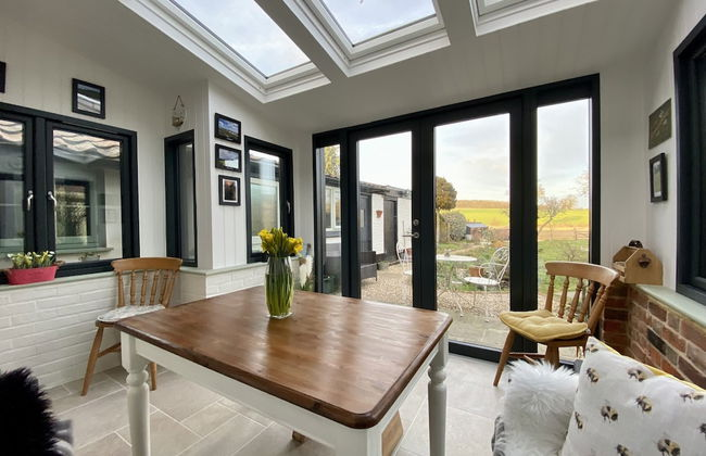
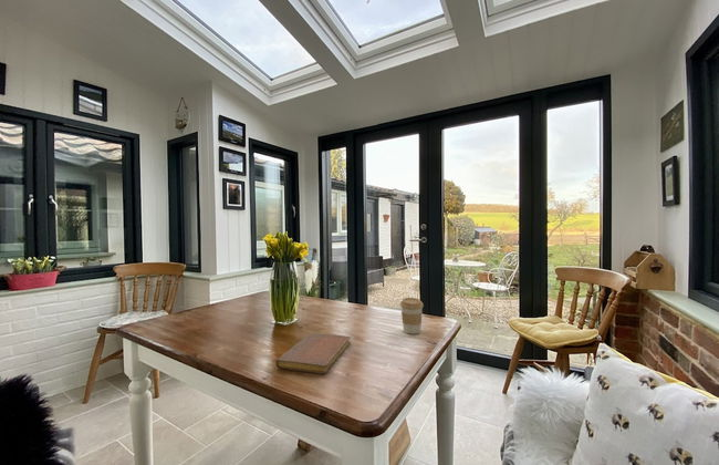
+ coffee cup (411, 314)
+ notebook (316, 350)
